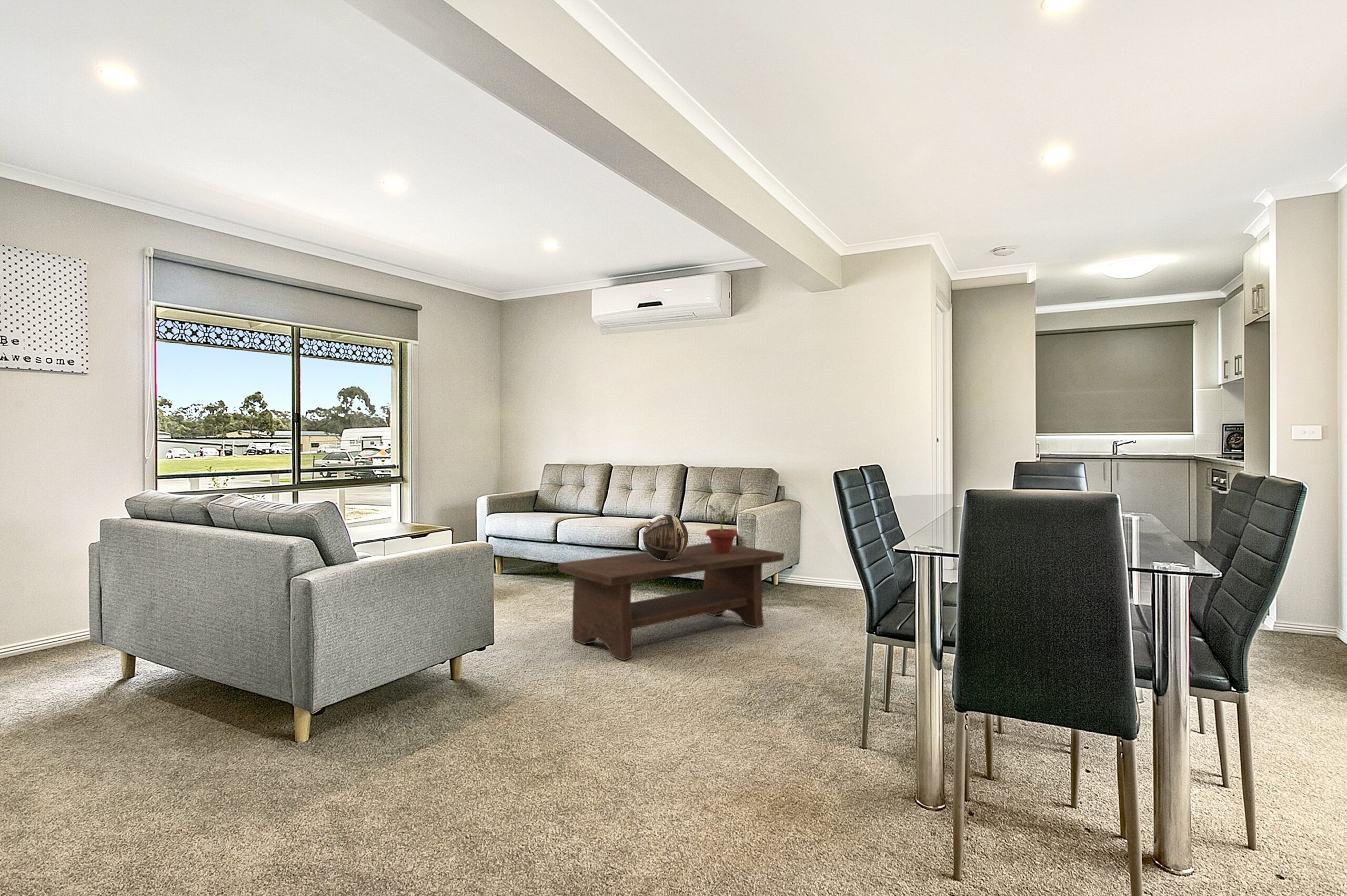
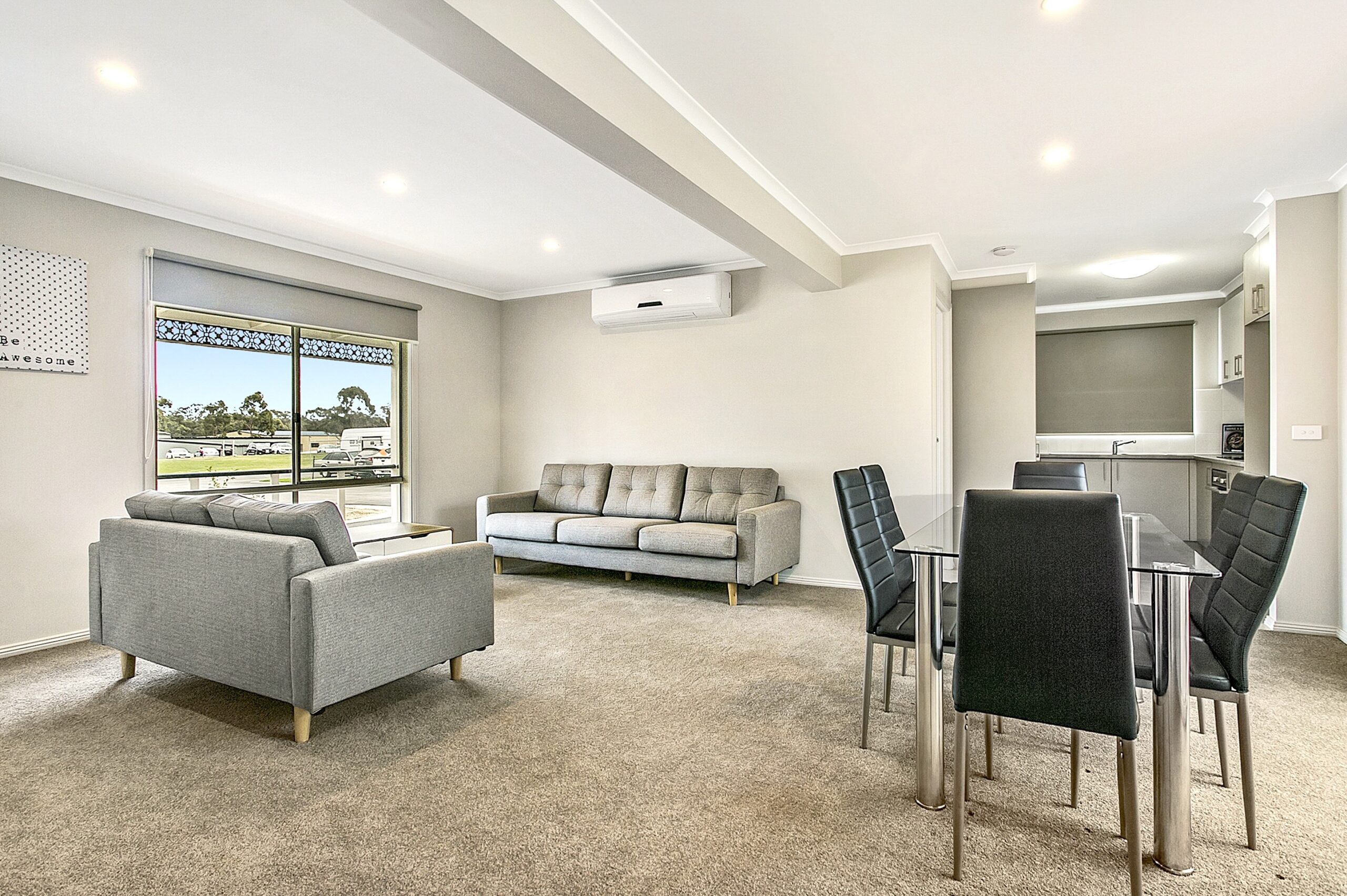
- decorative bowl (665, 537)
- coffee table (673, 595)
- potted plant (721, 526)
